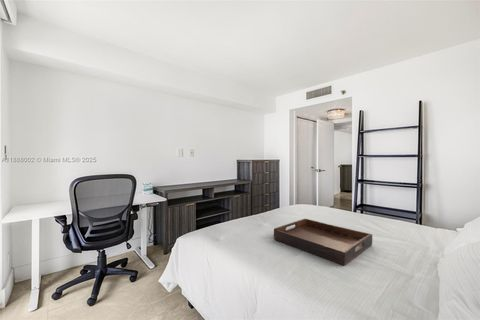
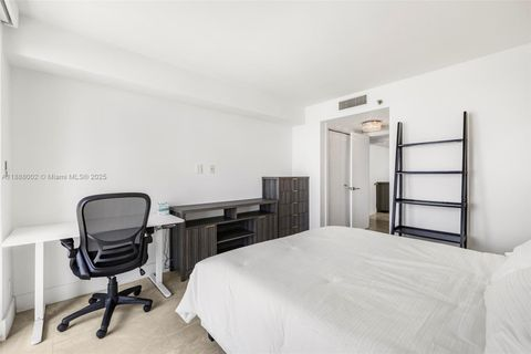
- serving tray (320, 236)
